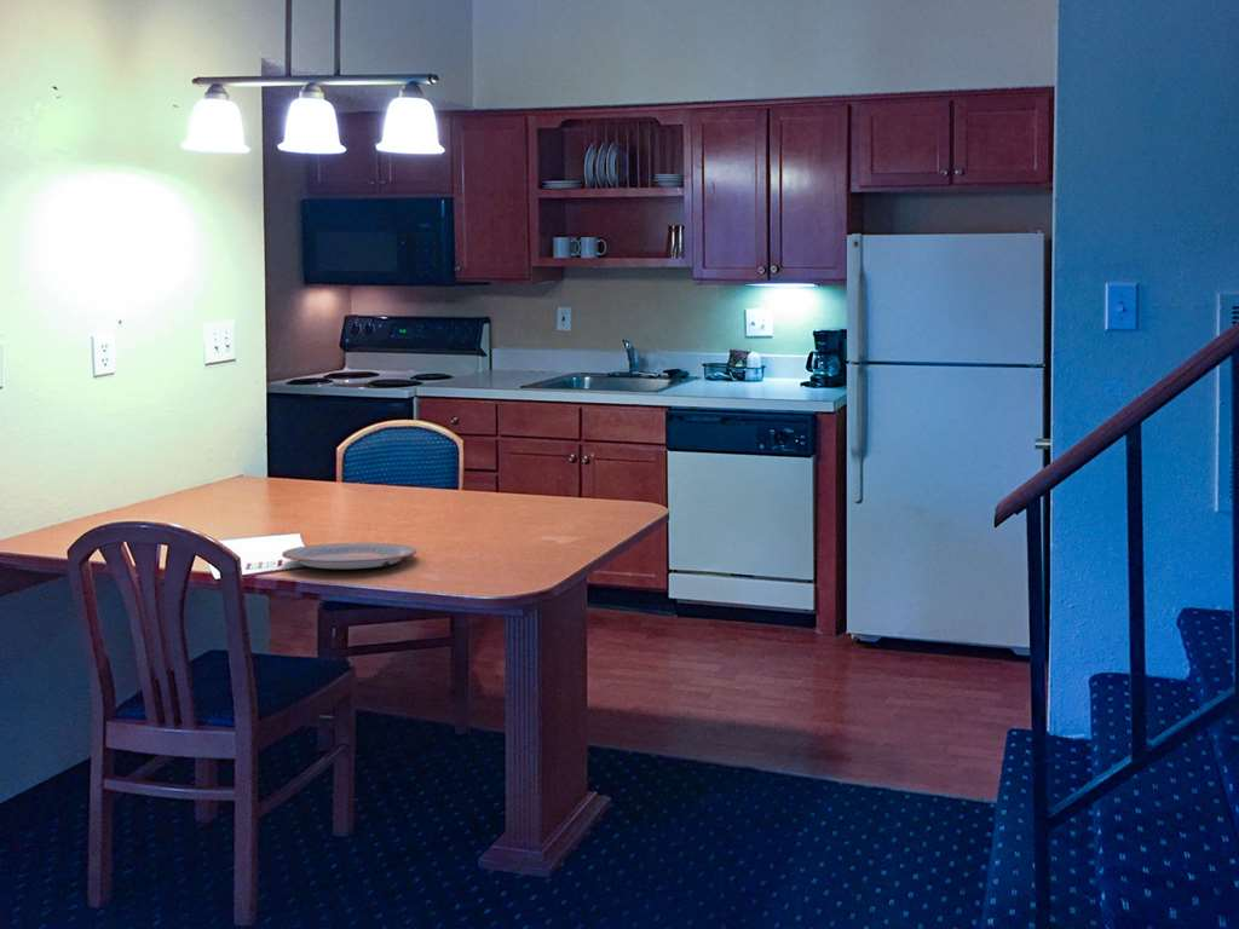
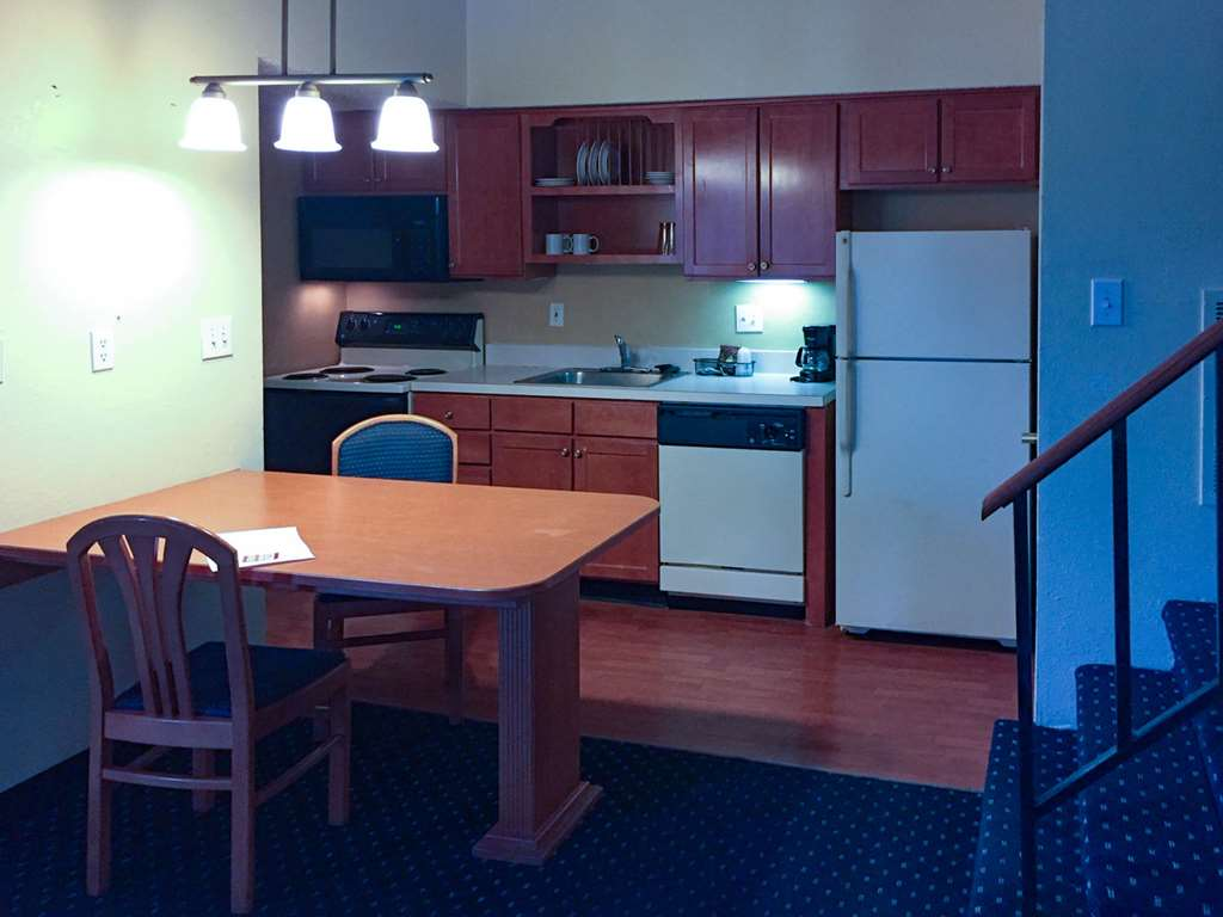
- plate (350, 556)
